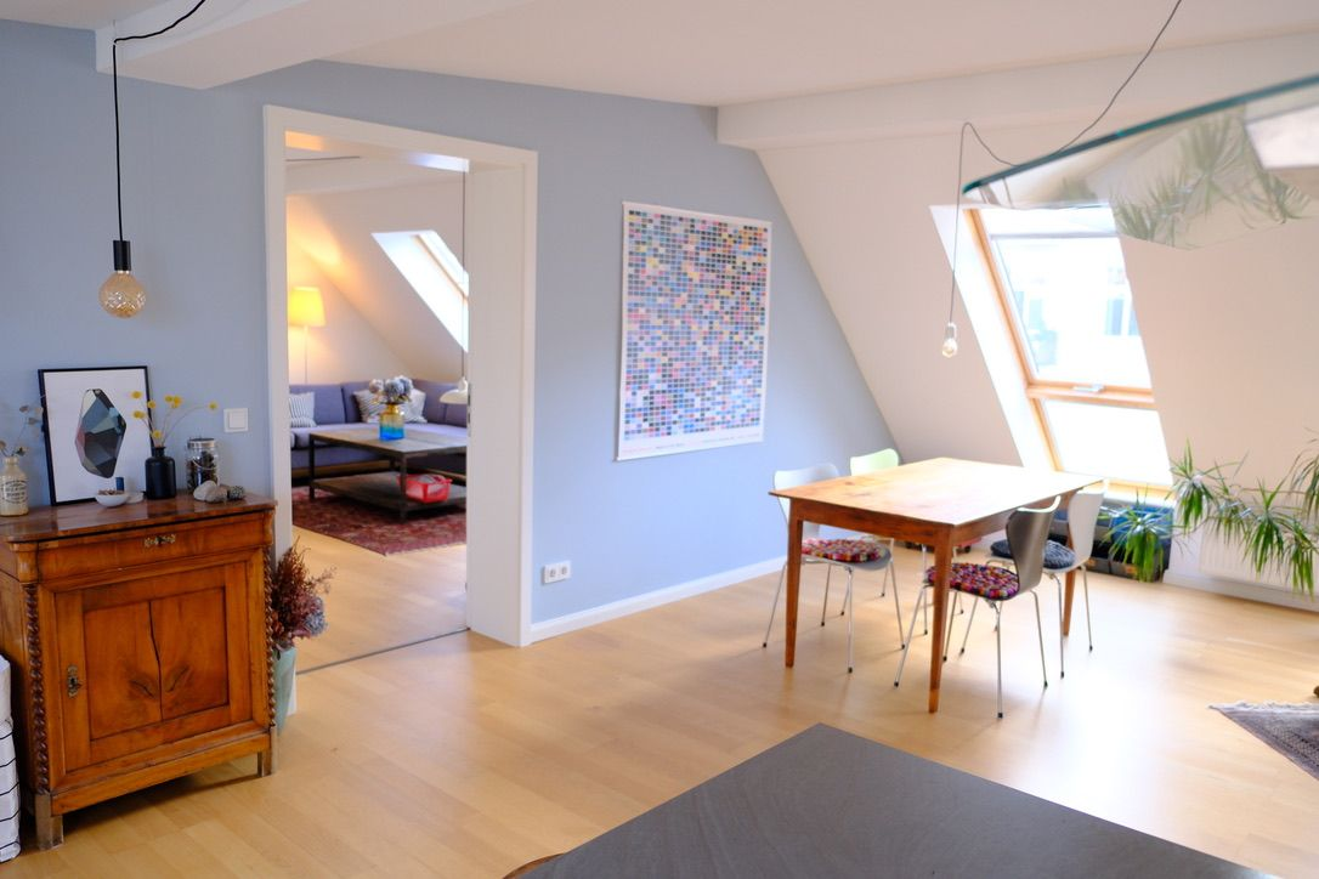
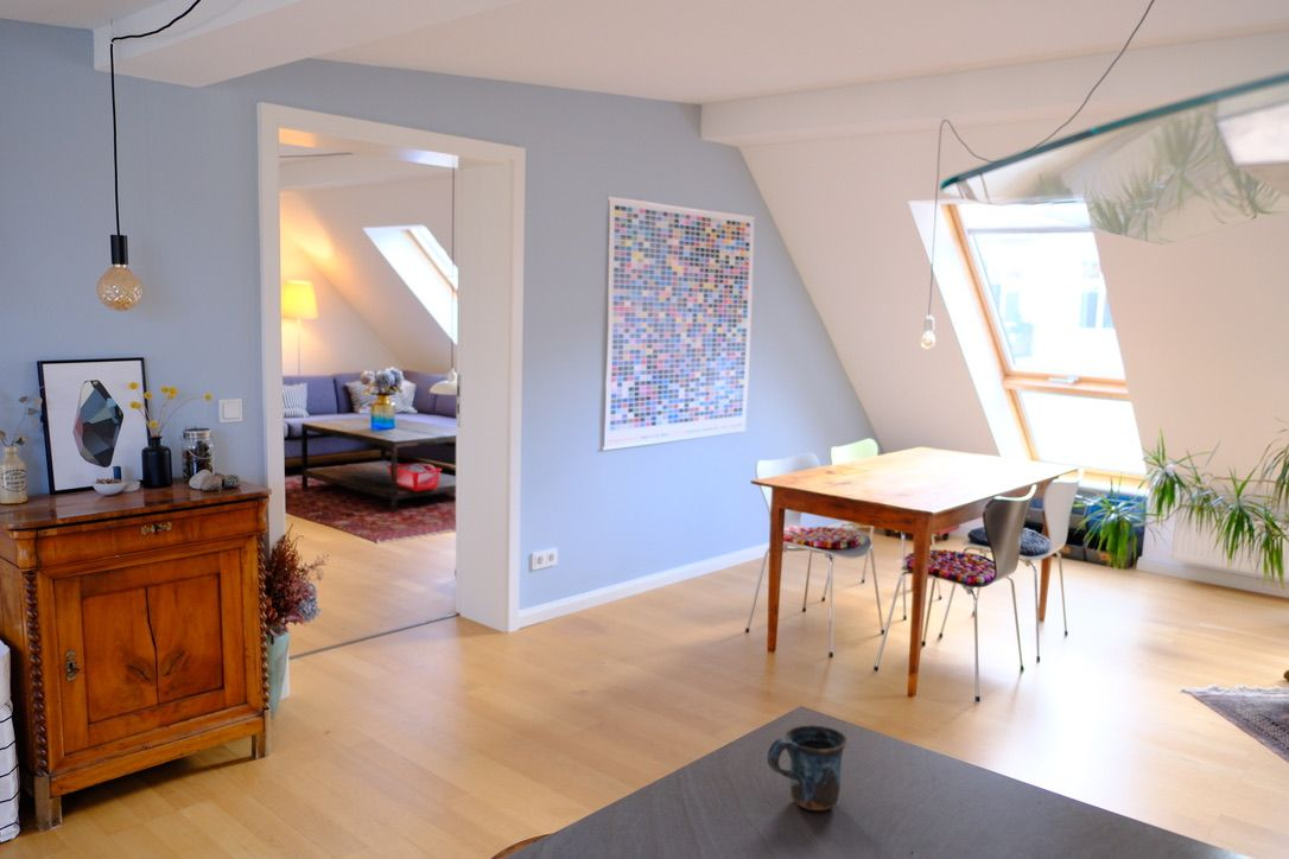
+ mug (802, 768)
